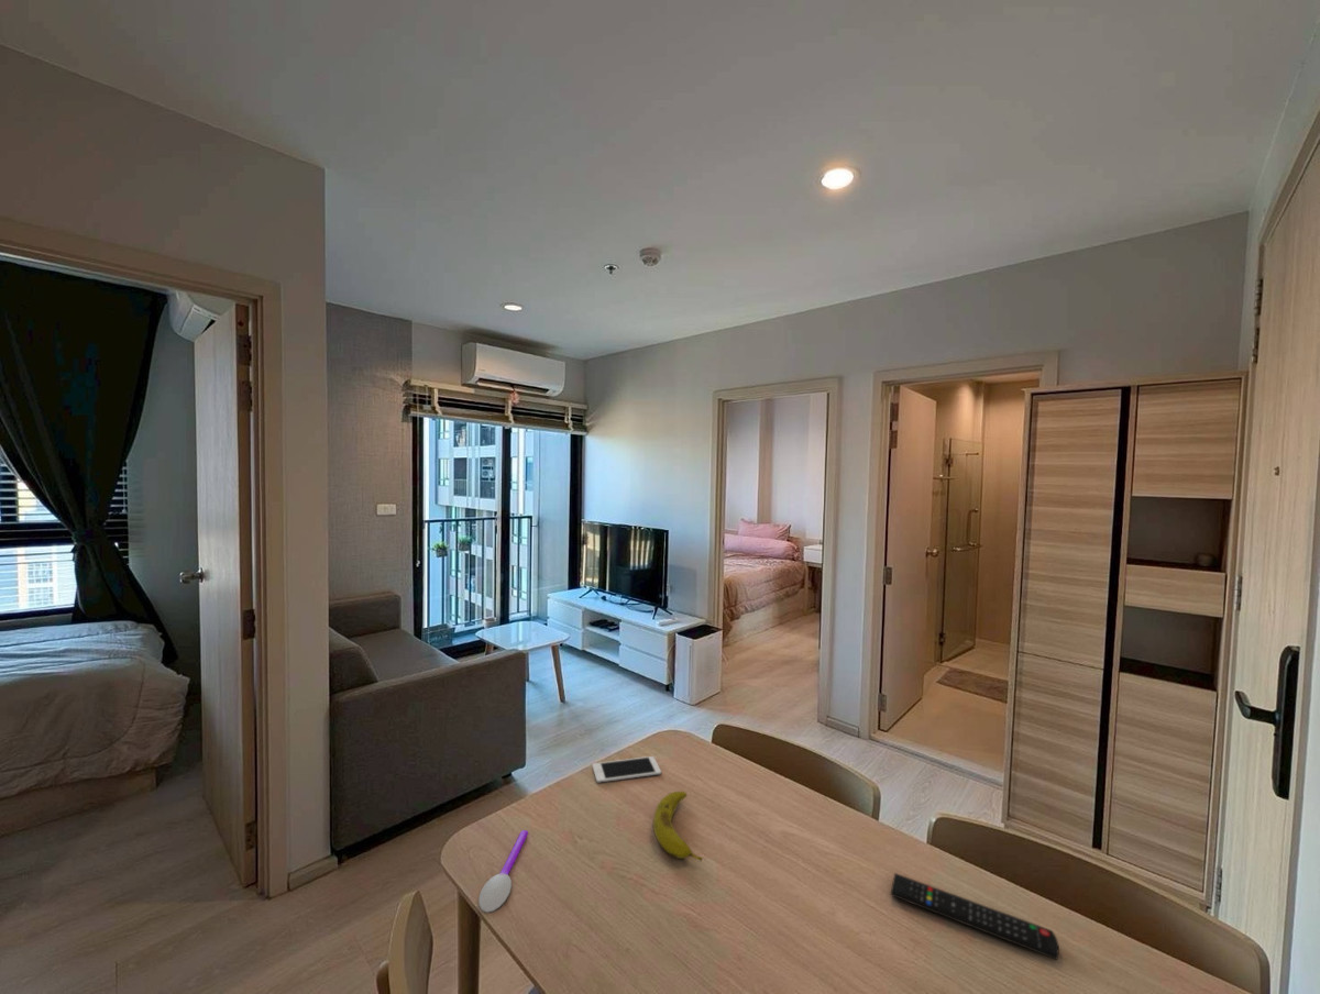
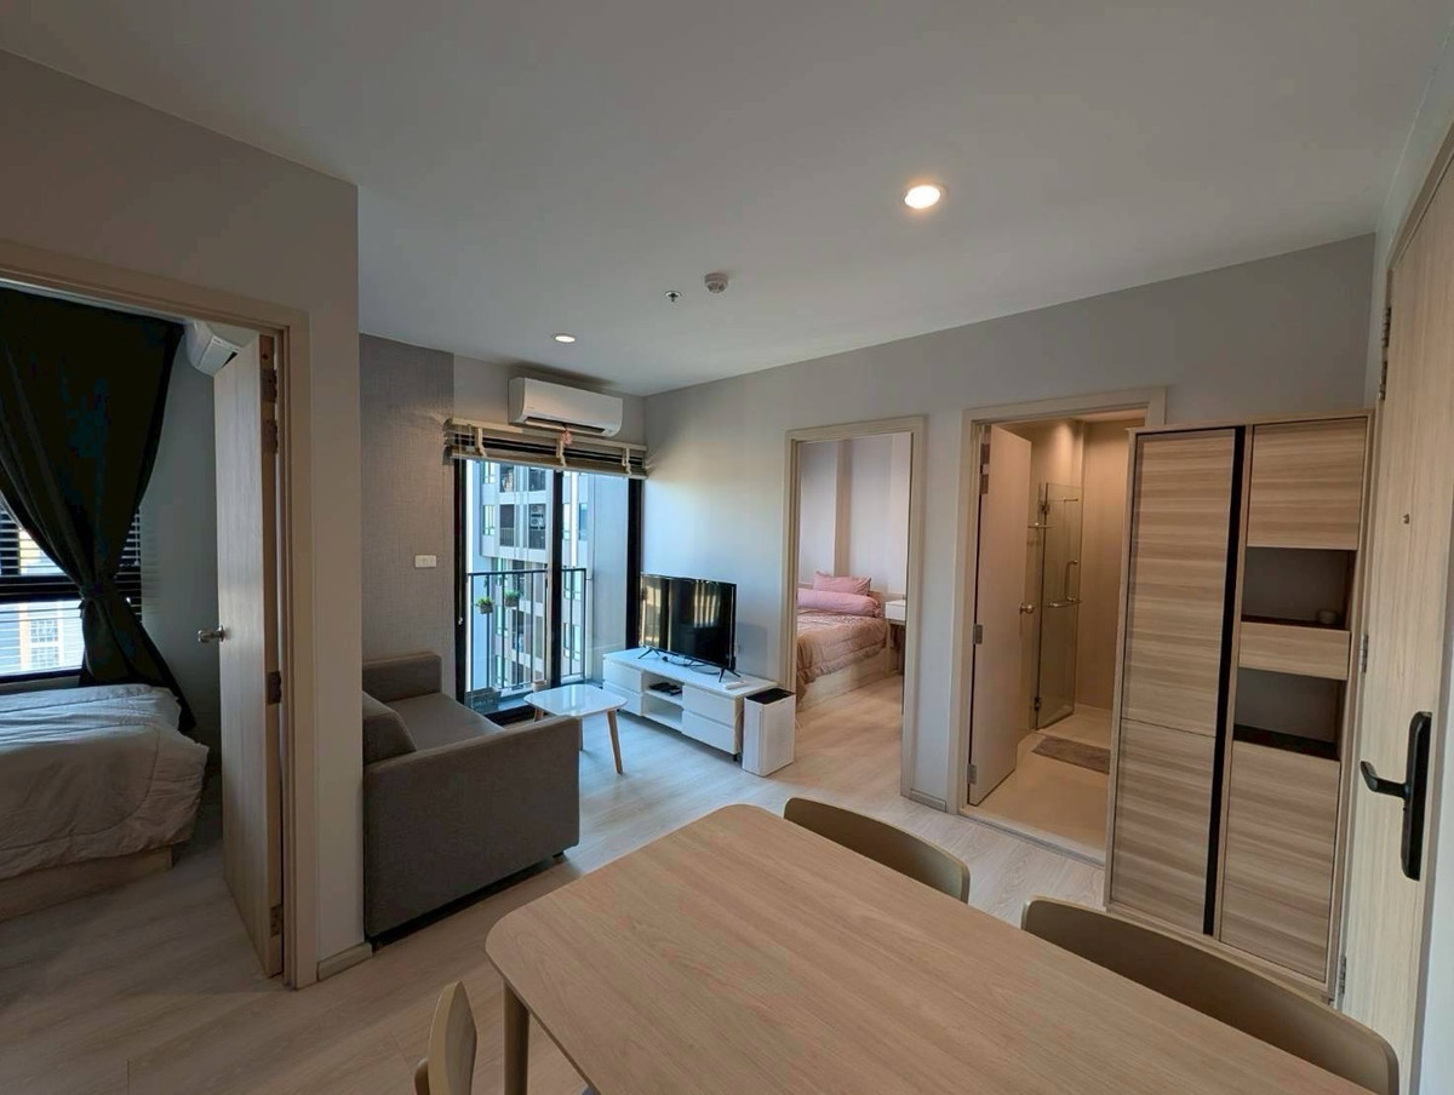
- fruit (671, 819)
- cell phone (626, 769)
- remote control (969, 915)
- spoon (507, 865)
